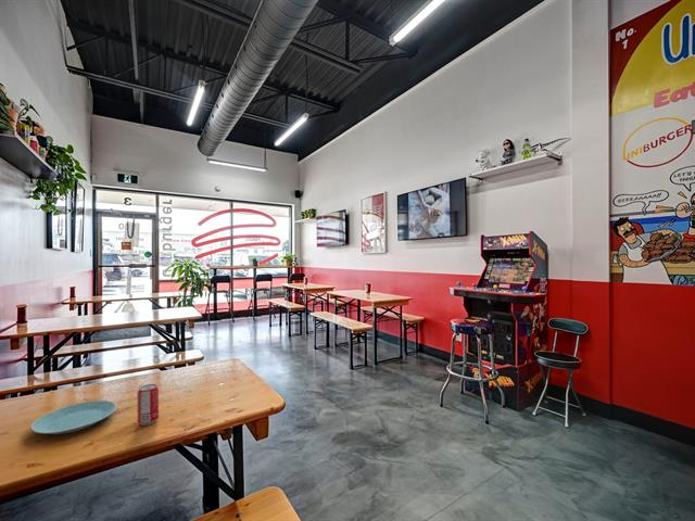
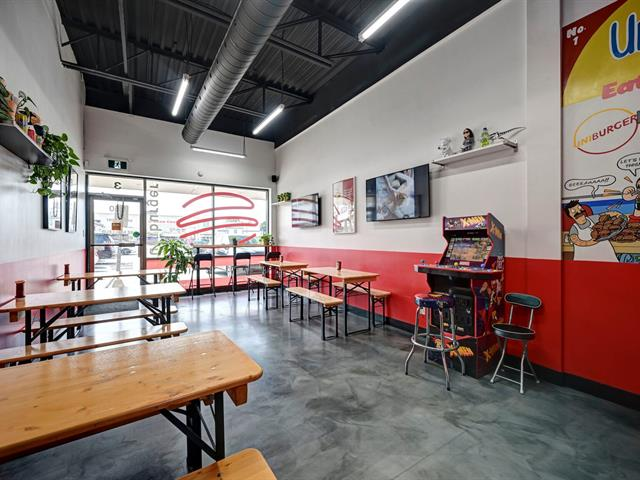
- beverage can (148, 404)
- plate (76, 418)
